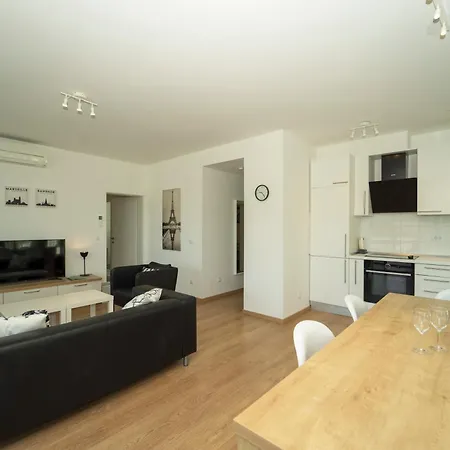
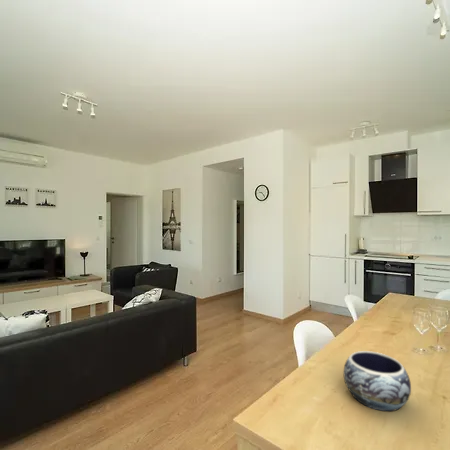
+ decorative bowl (375, 379)
